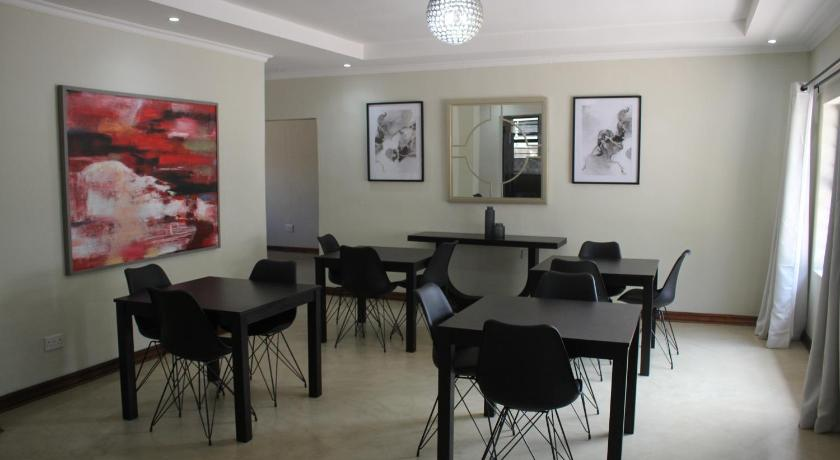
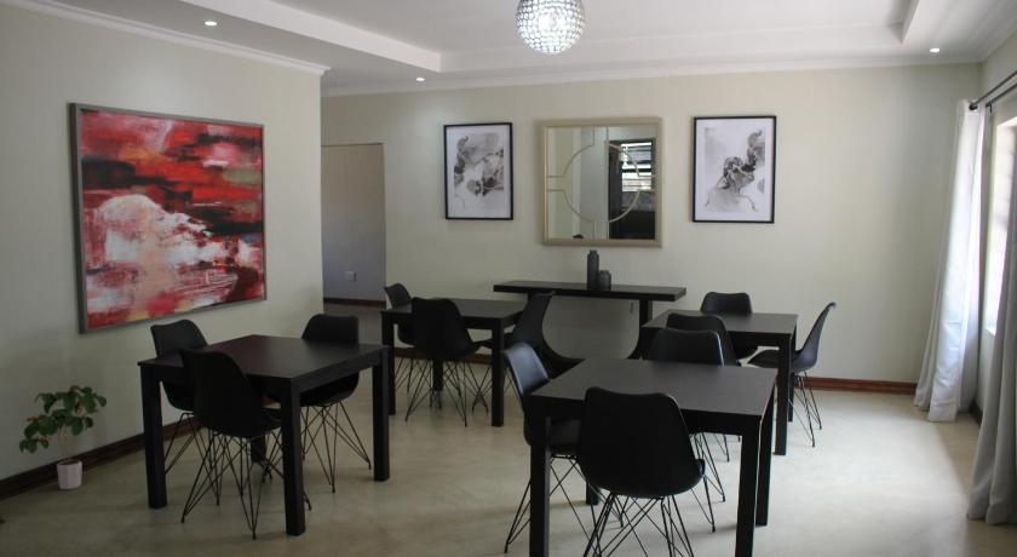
+ potted plant (65, 438)
